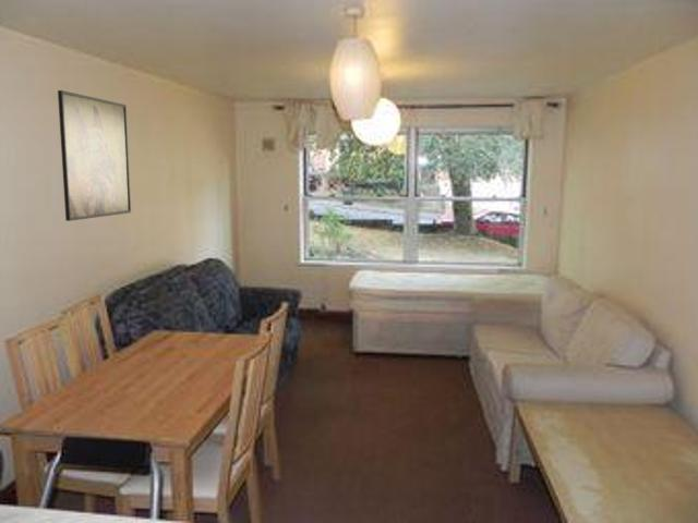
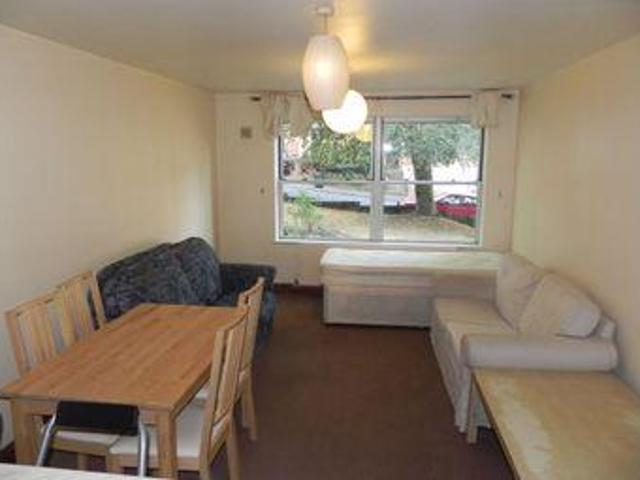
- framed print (98, 158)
